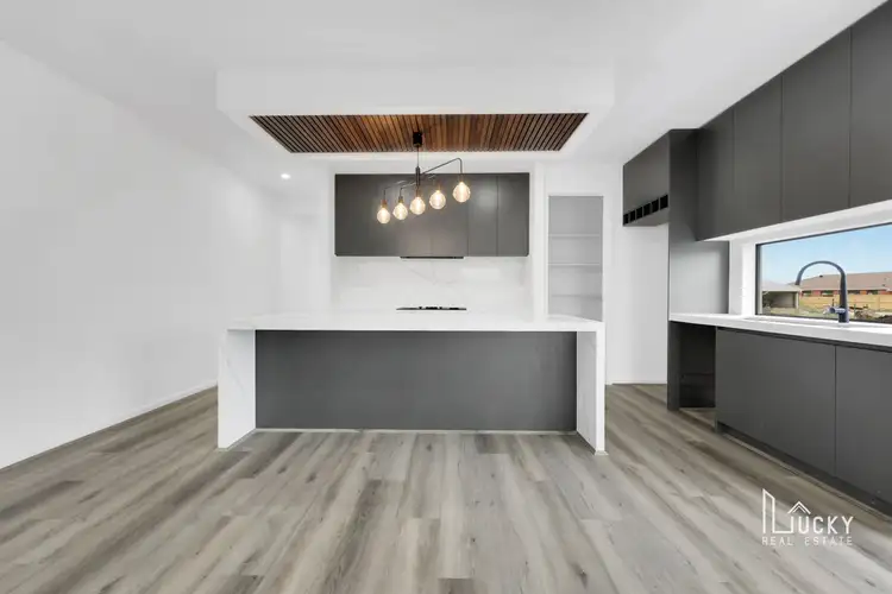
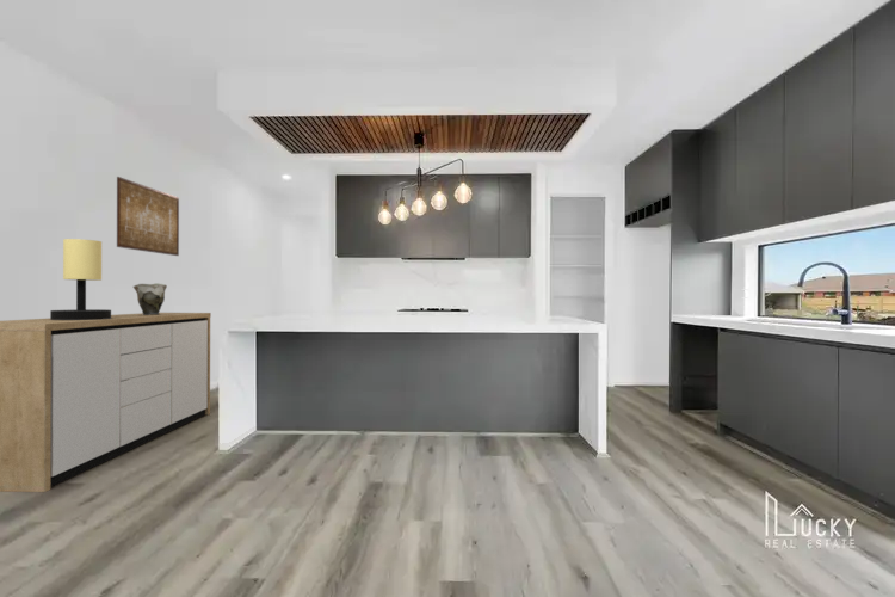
+ table lamp (81, 279)
+ sideboard (115, 380)
+ vase (149, 298)
+ wall art (150, 220)
